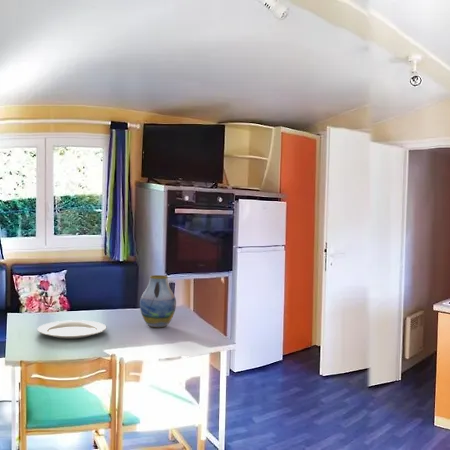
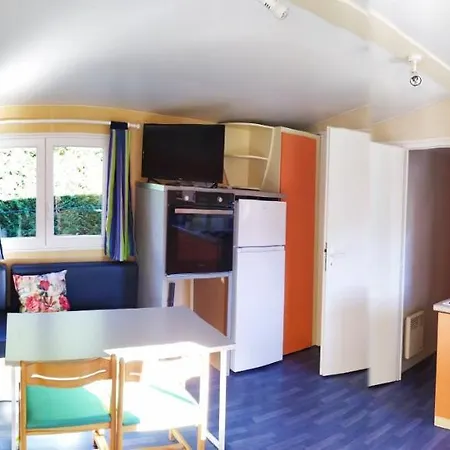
- chinaware (72, 330)
- vase (158, 301)
